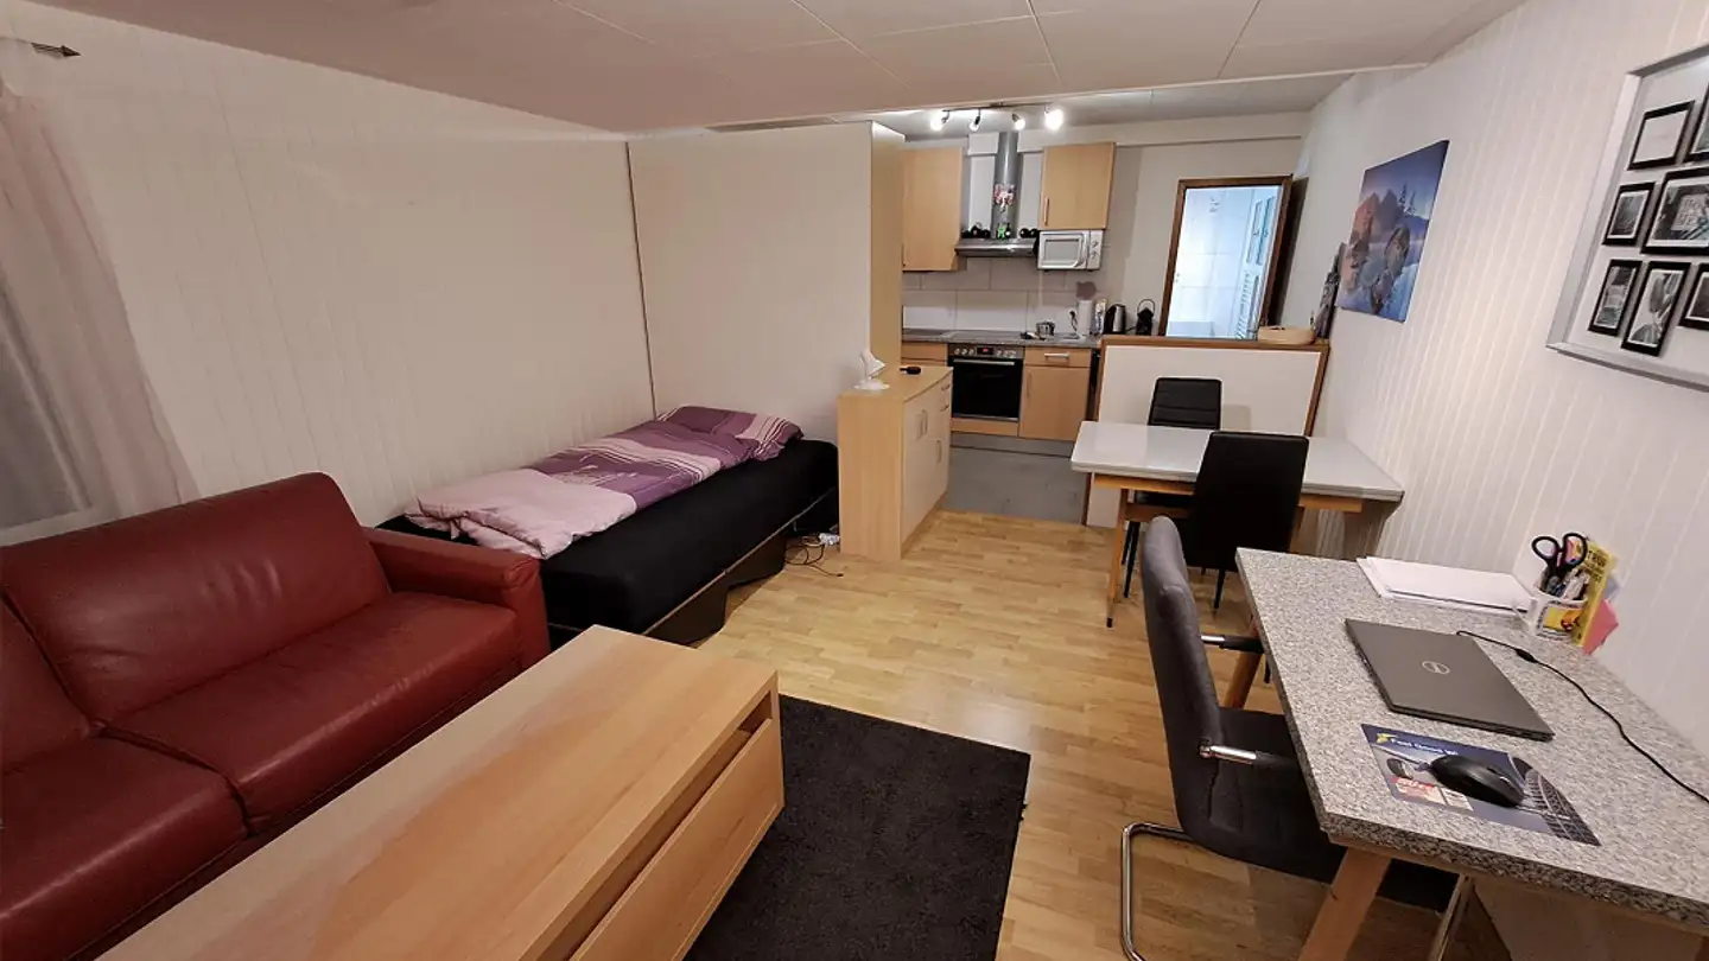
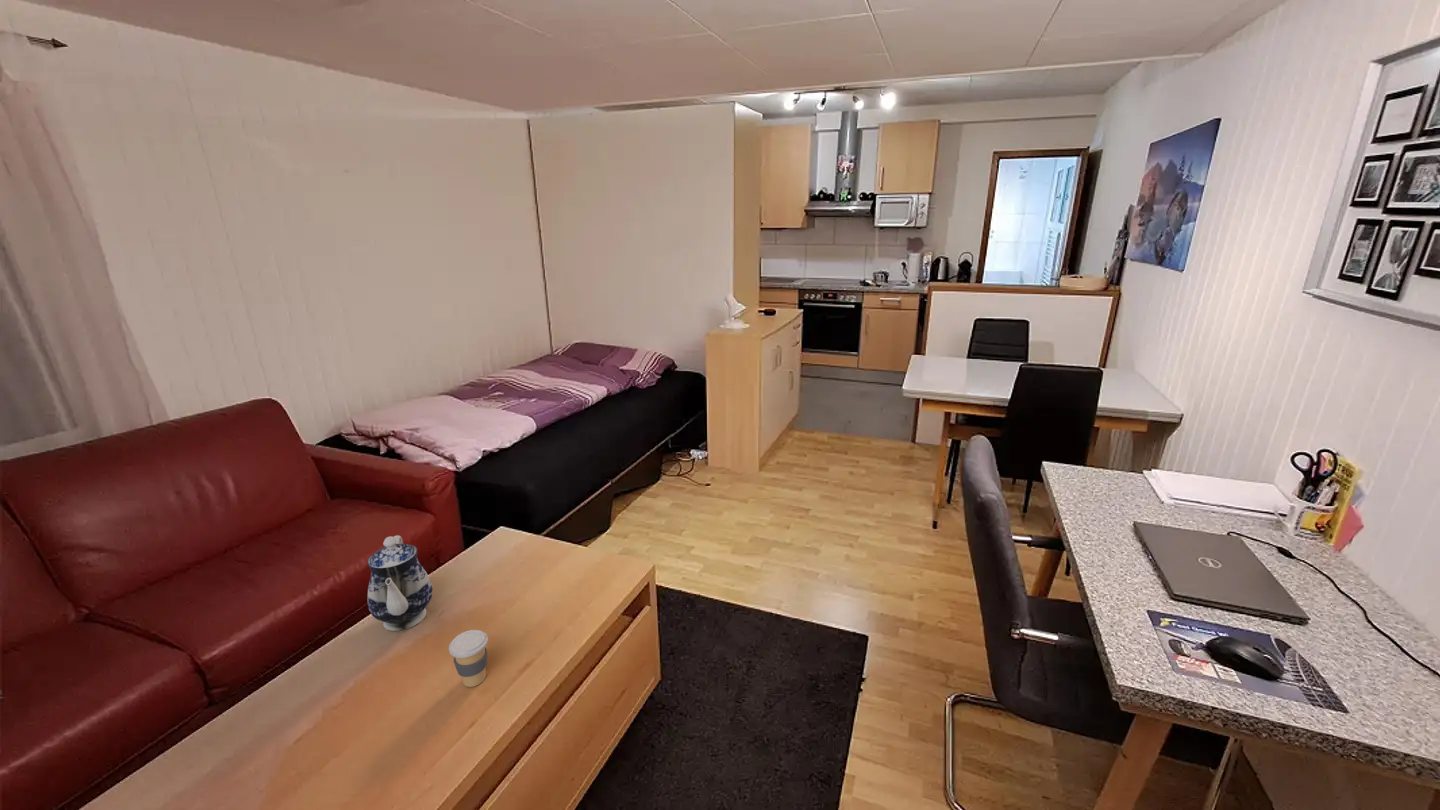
+ teapot (397, 578)
+ coffee cup (471, 659)
